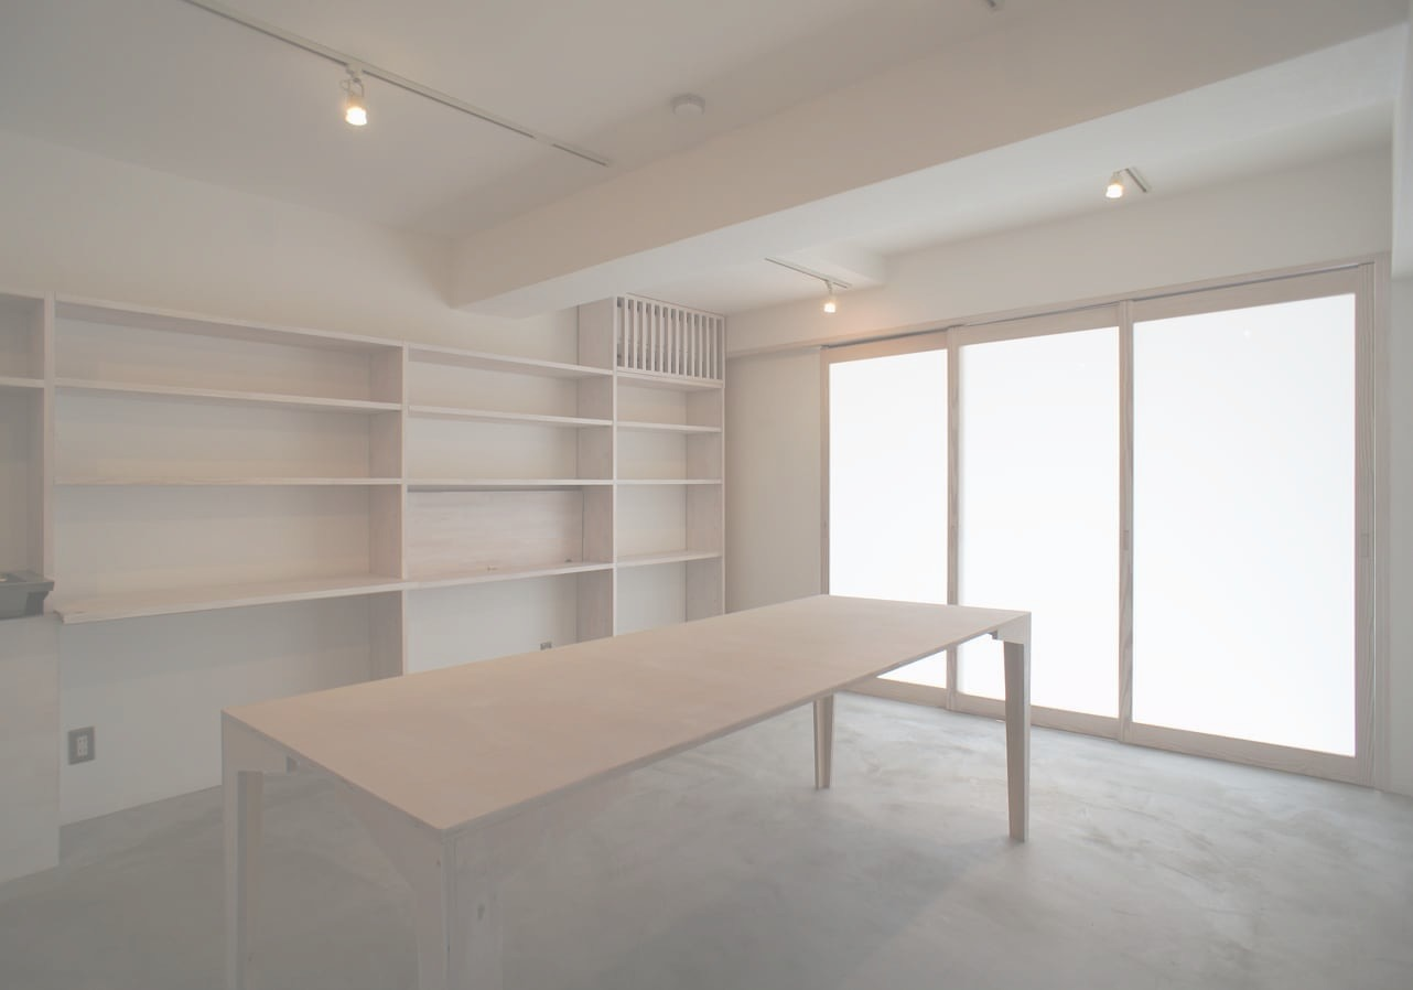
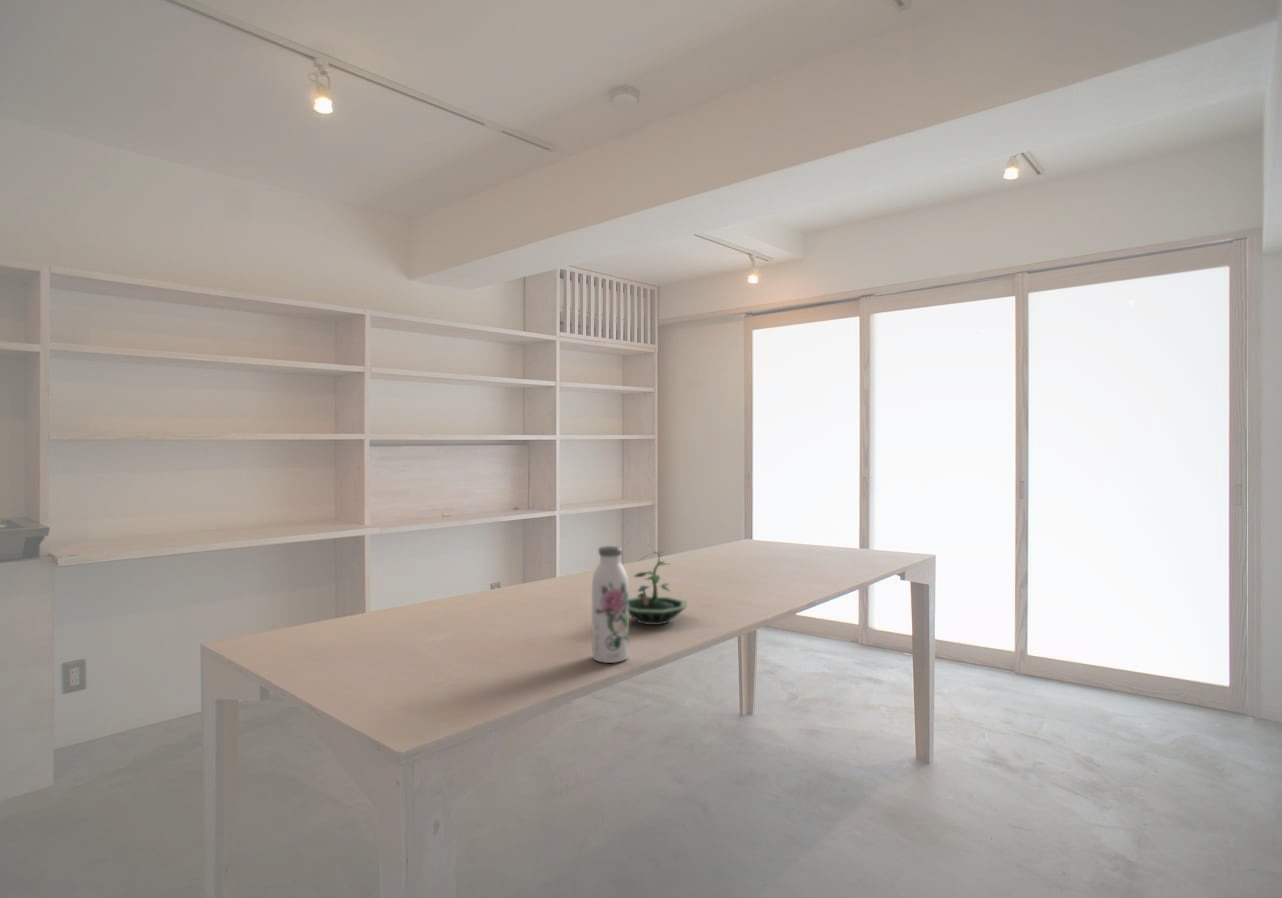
+ terrarium (654, 567)
+ water bottle (610, 602)
